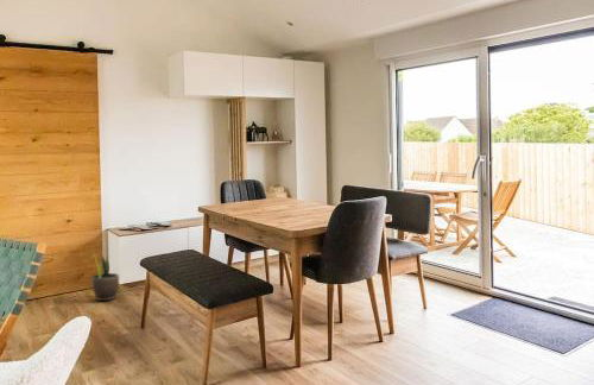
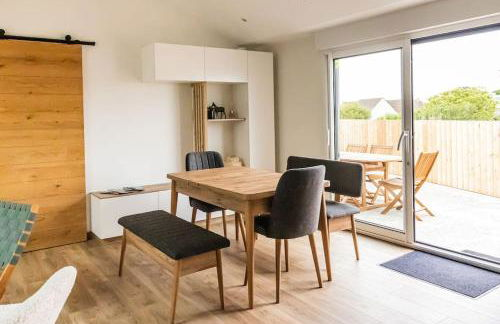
- potted plant (105, 274)
